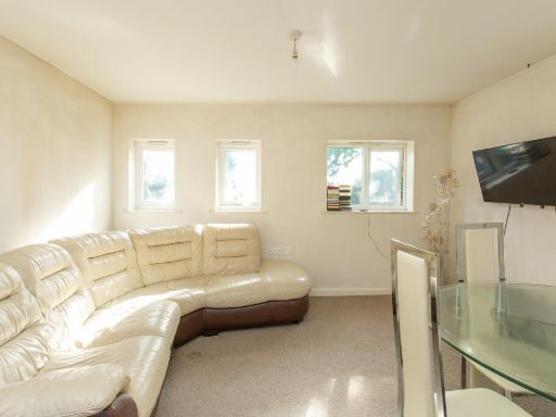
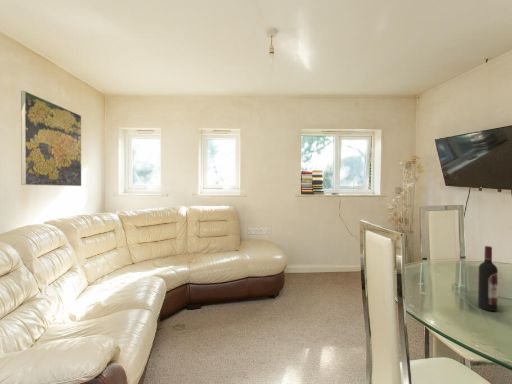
+ wine bottle (487, 277)
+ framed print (55, 145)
